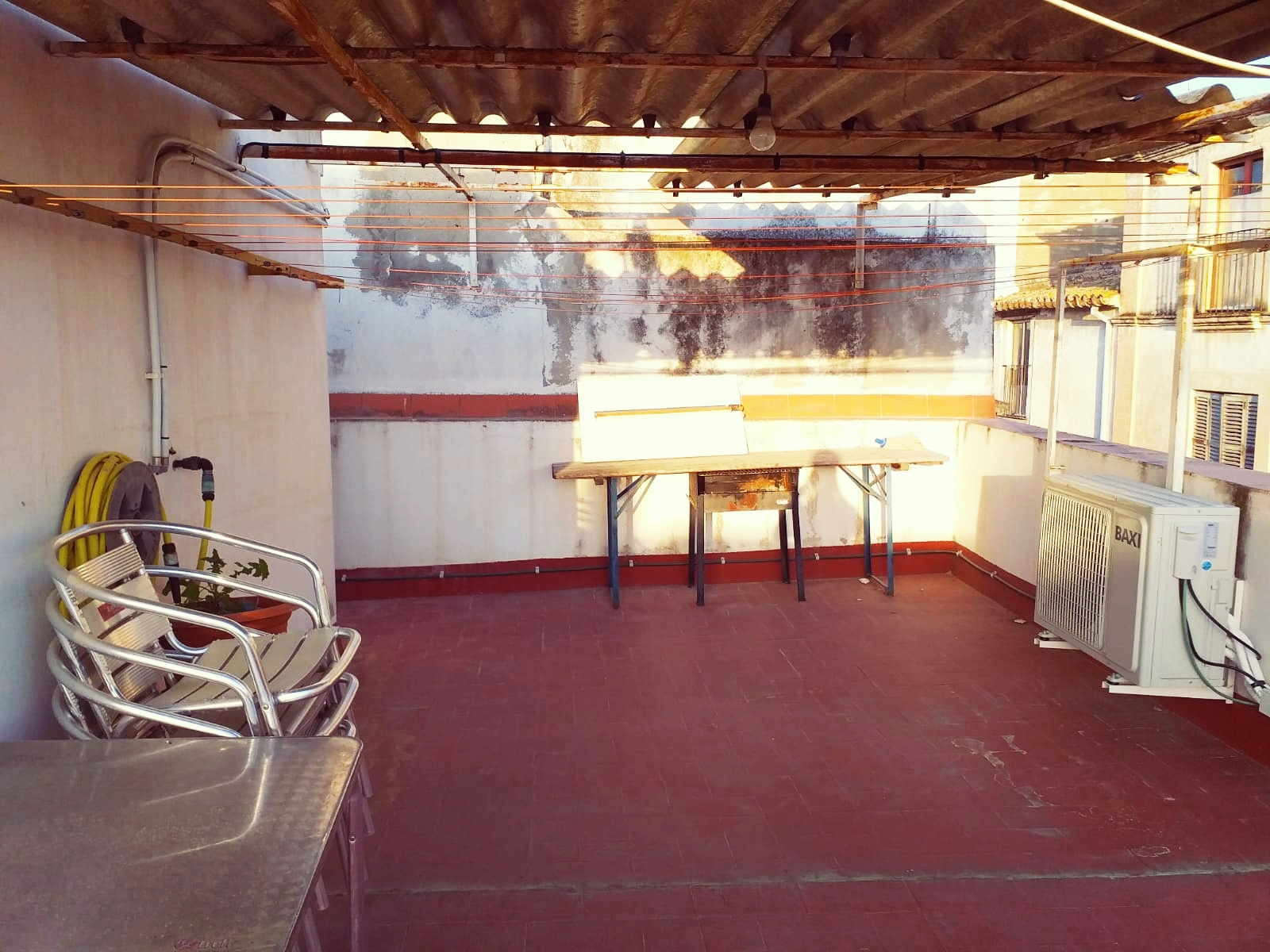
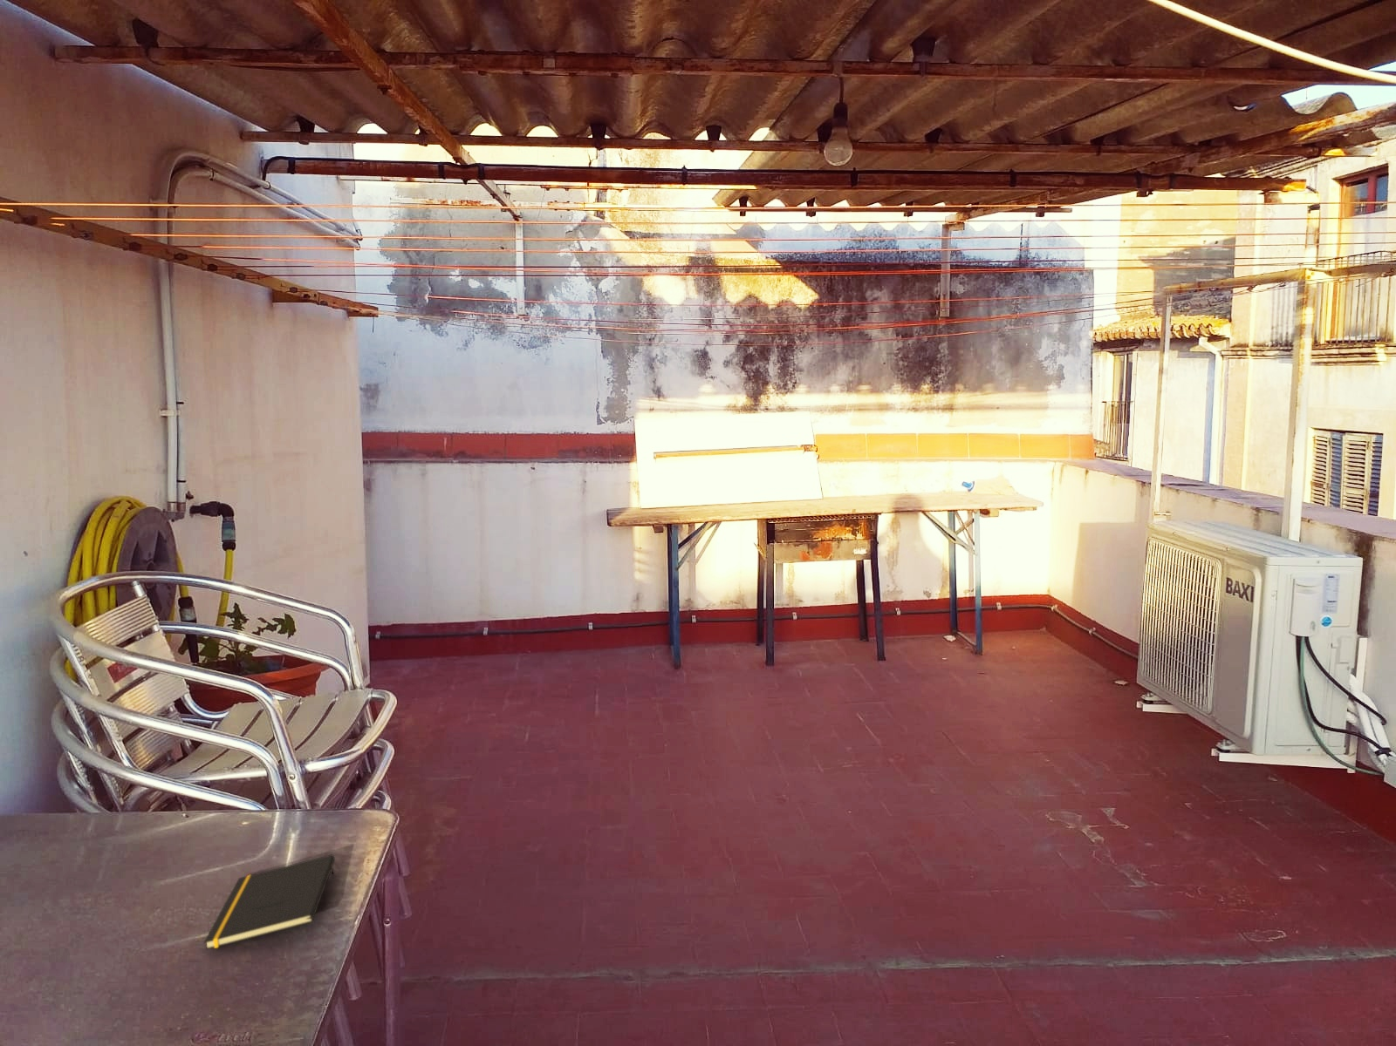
+ notepad (273, 899)
